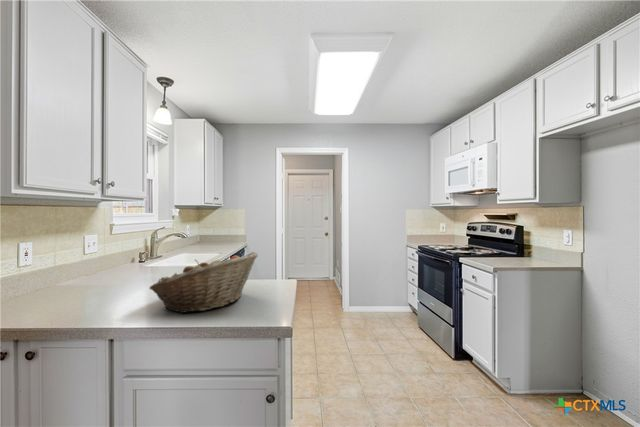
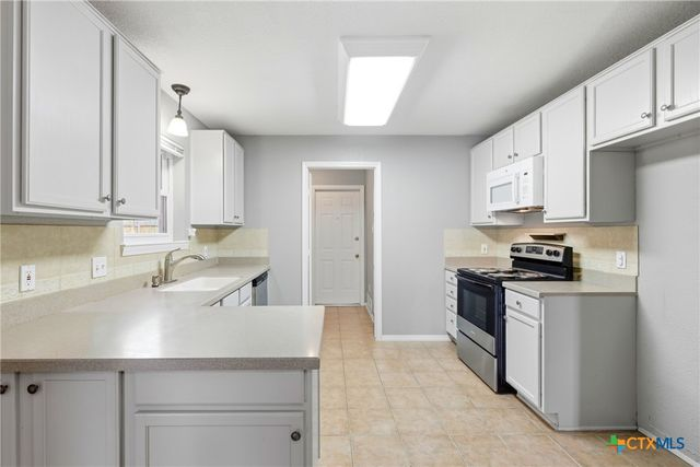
- fruit basket (209, 277)
